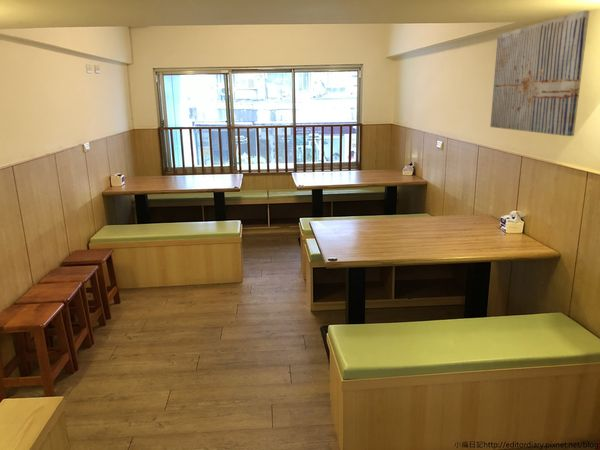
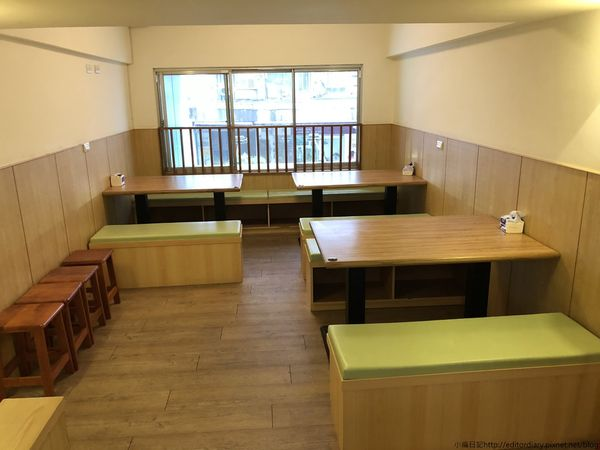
- wall art (531, 79)
